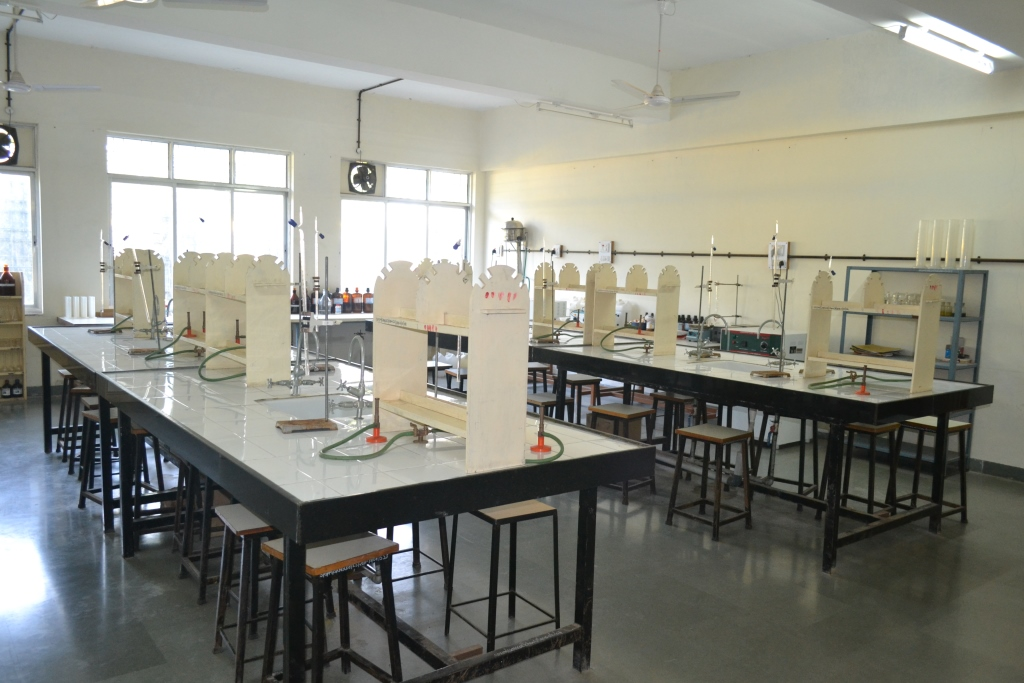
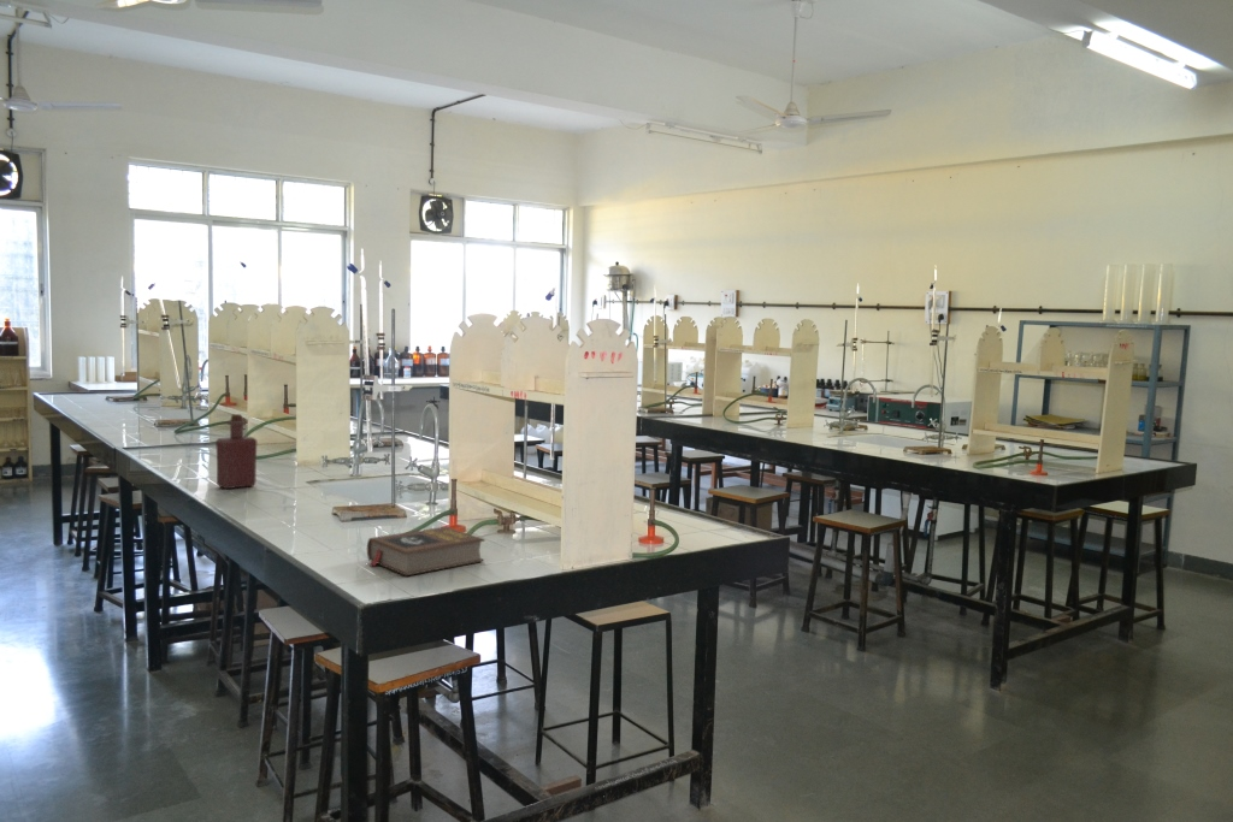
+ bottle (236, 450)
+ book (421, 549)
